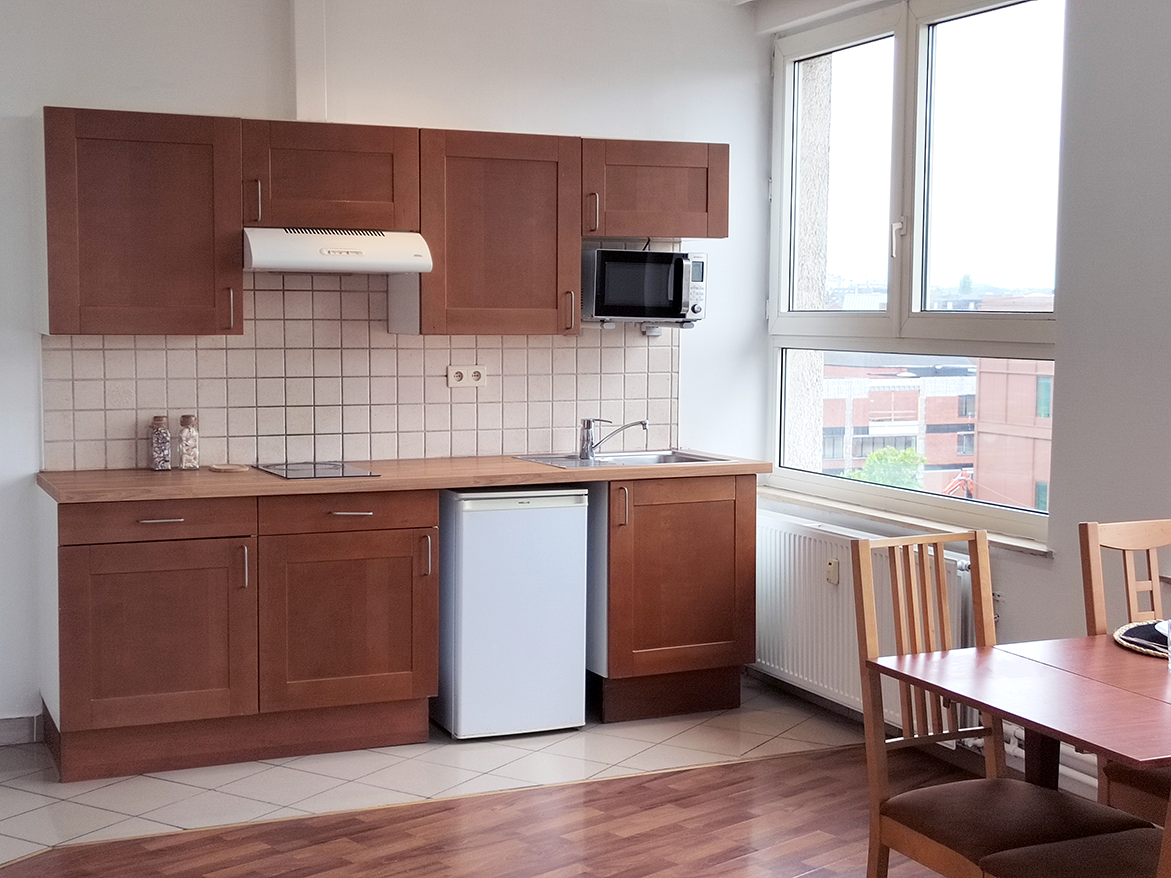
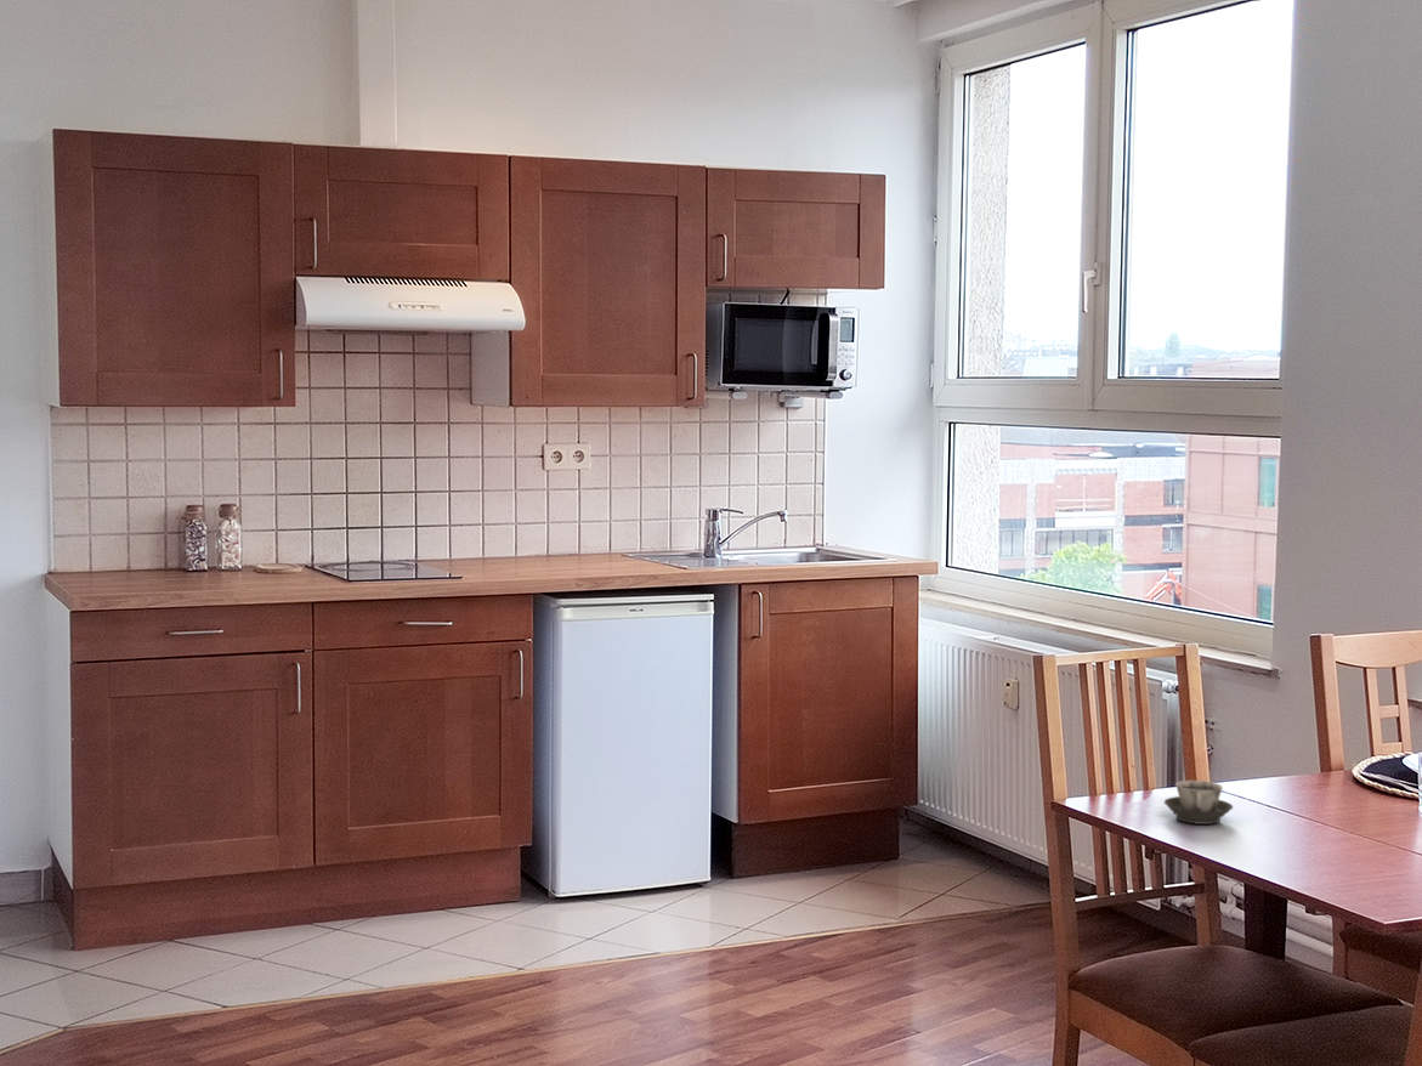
+ cup (1197, 801)
